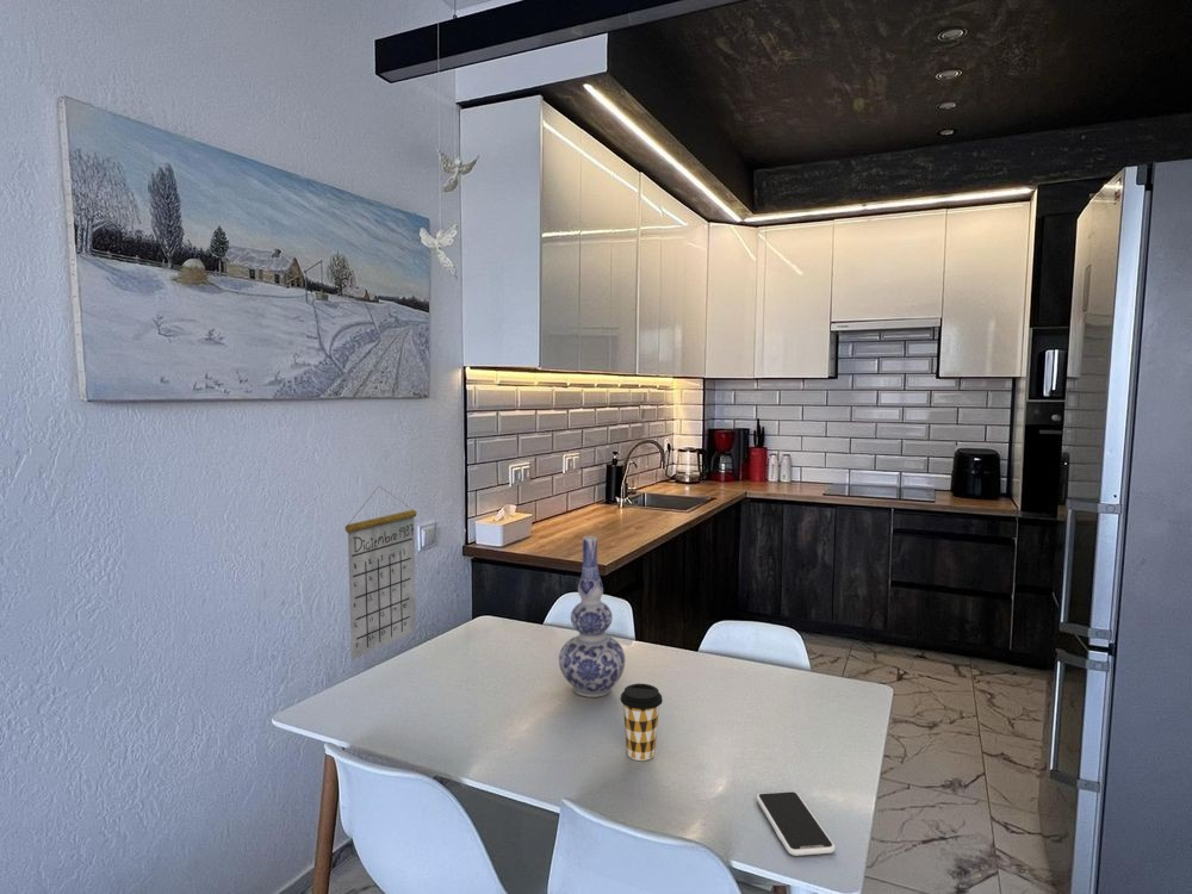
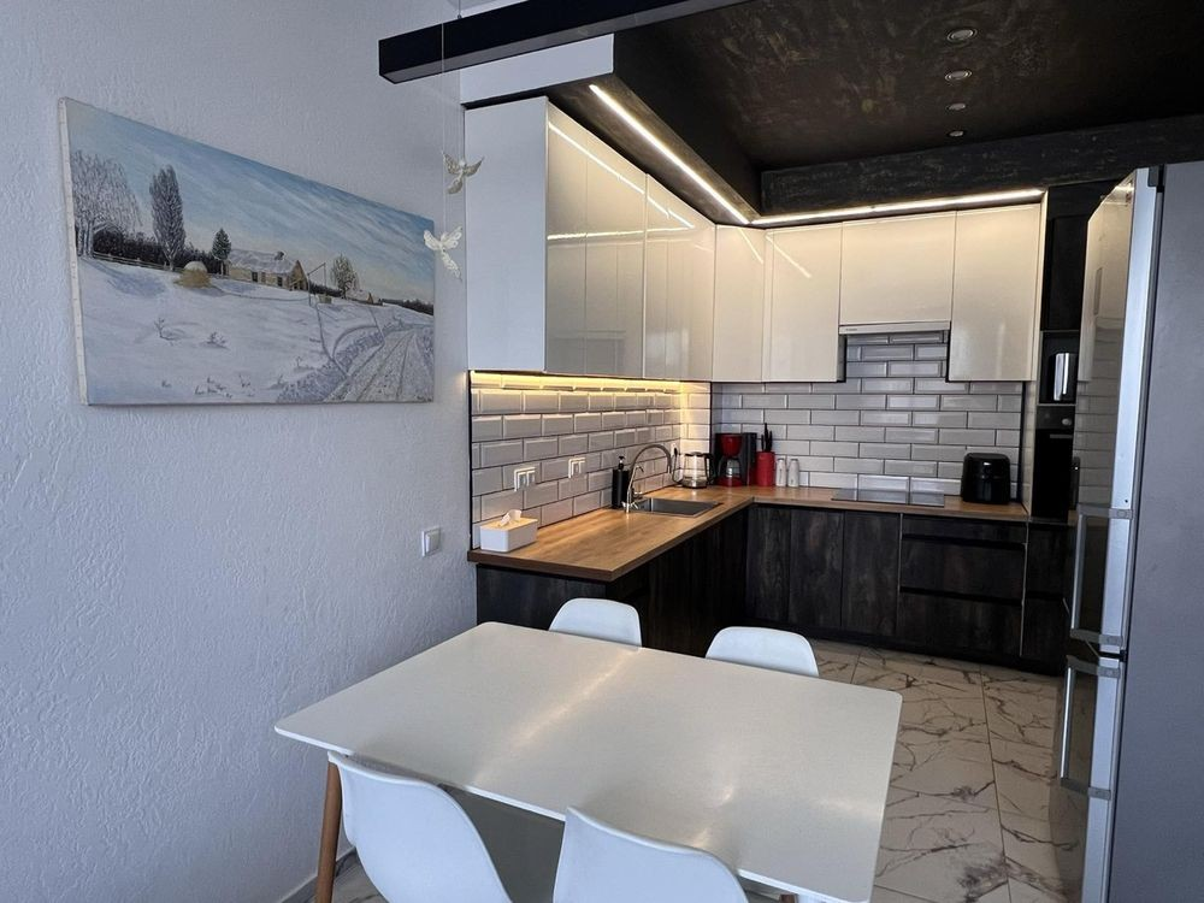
- vase (591, 613)
- smartphone (793, 820)
- calendar (383, 565)
- coffee cup (640, 721)
